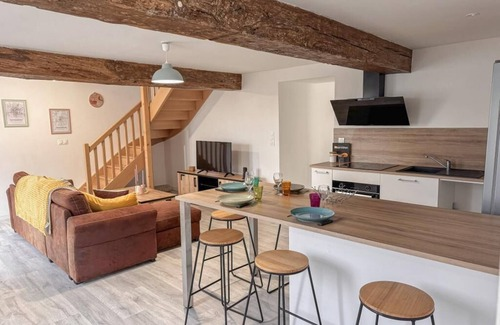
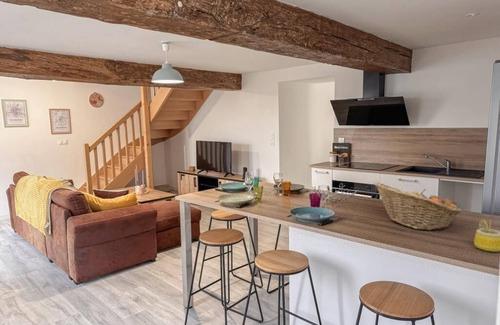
+ mug (489, 235)
+ fruit basket (414, 203)
